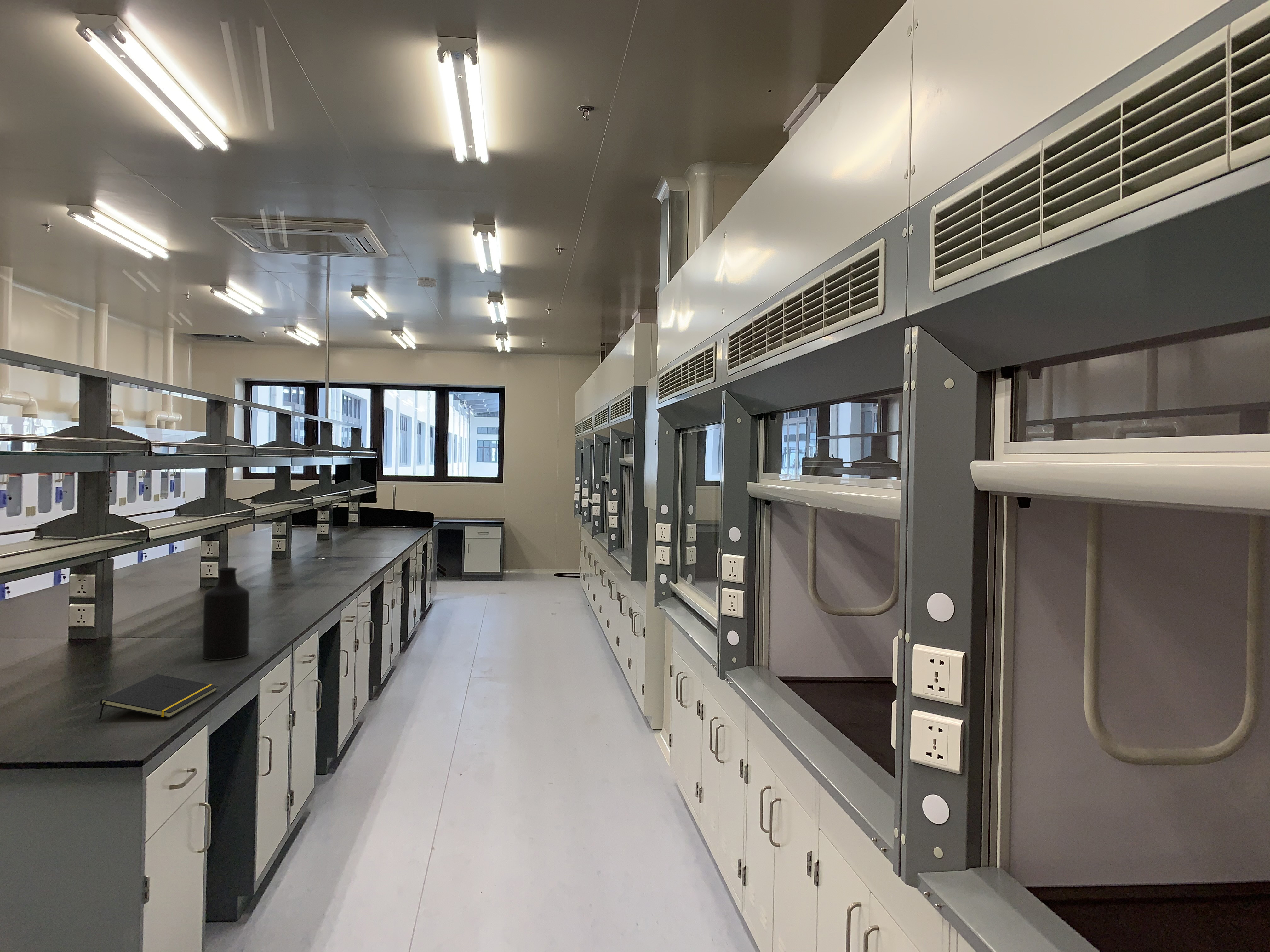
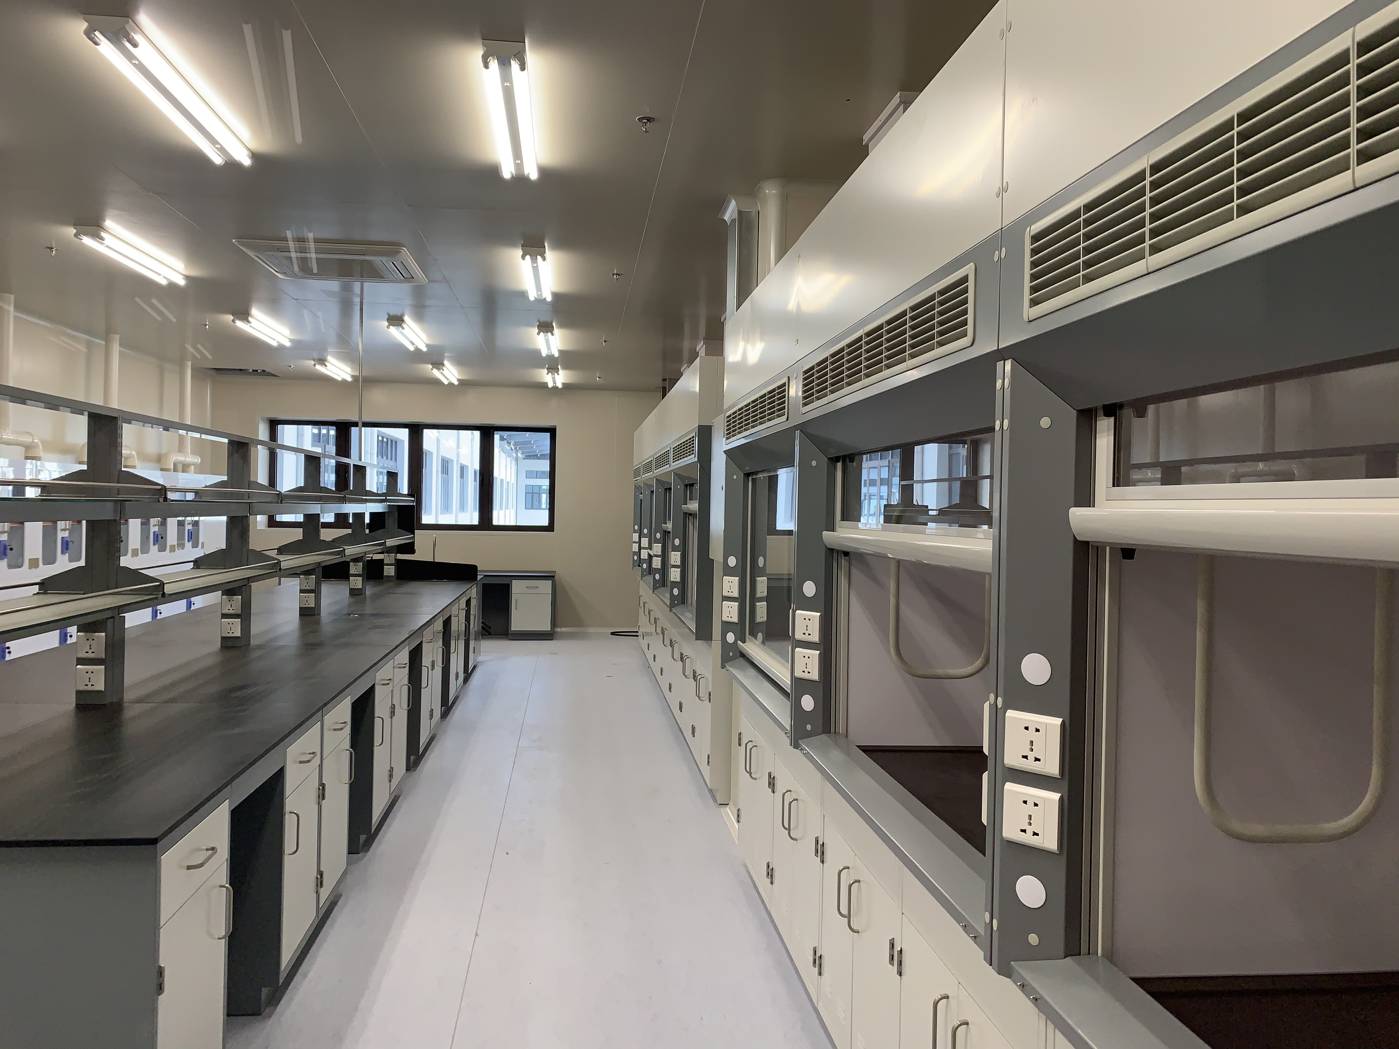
- bottle (226, 611)
- notepad (163, 694)
- smoke detector (427, 282)
